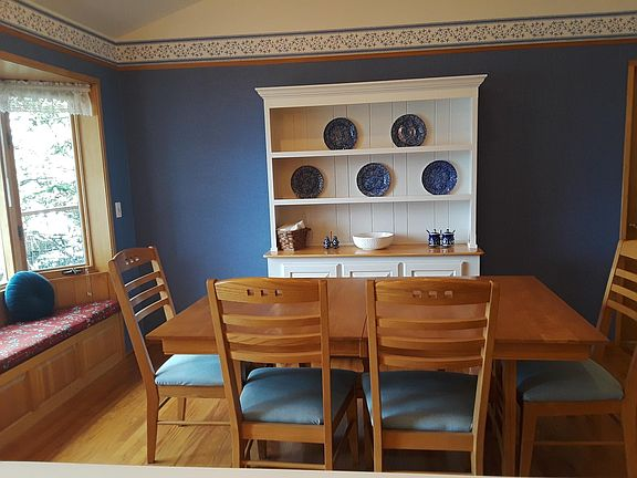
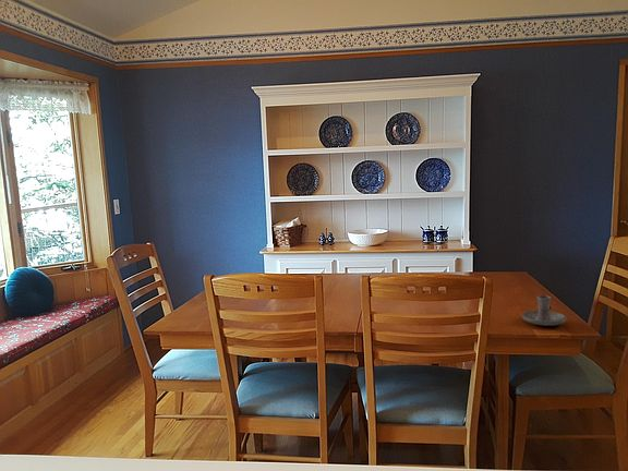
+ candle holder (543, 309)
